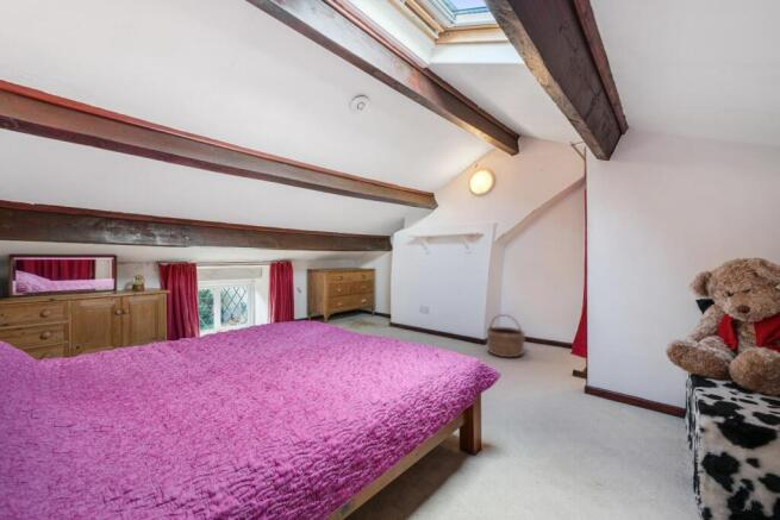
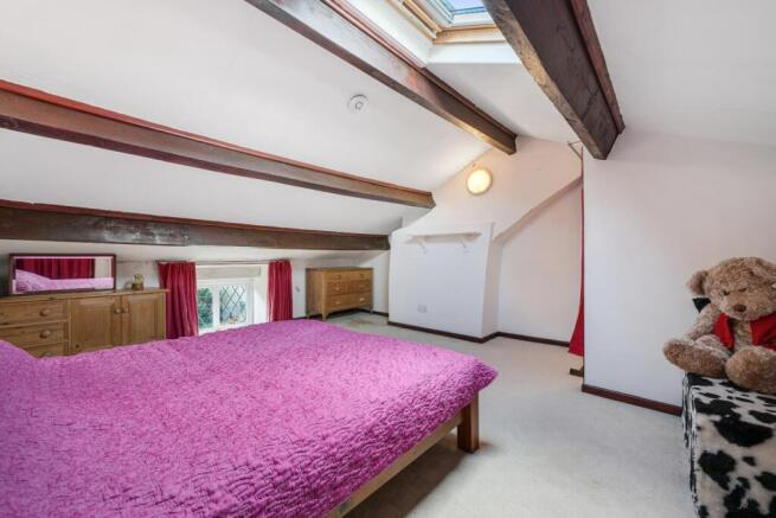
- basket (505, 333)
